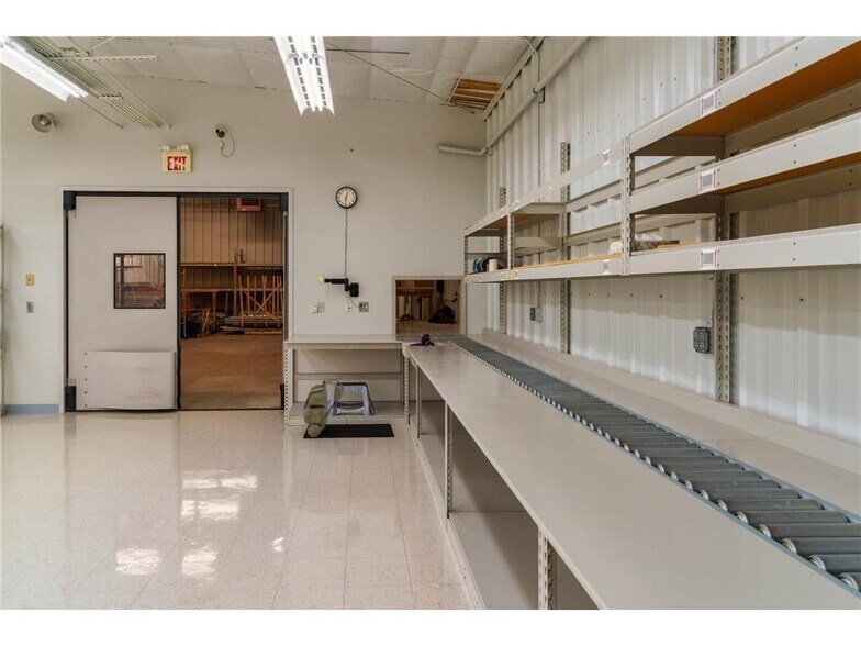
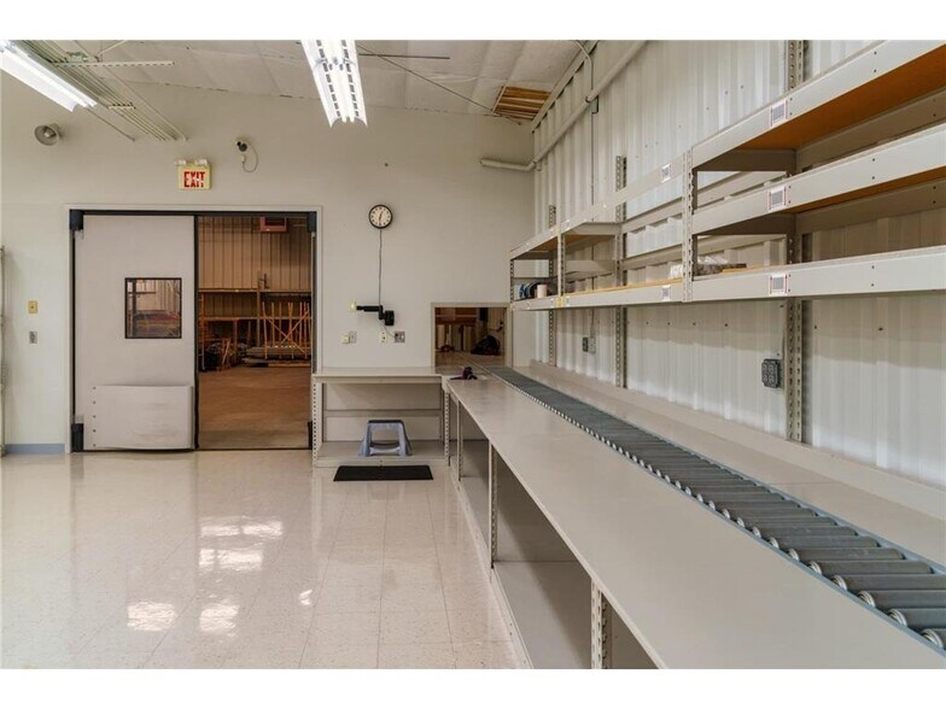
- backpack (323, 406)
